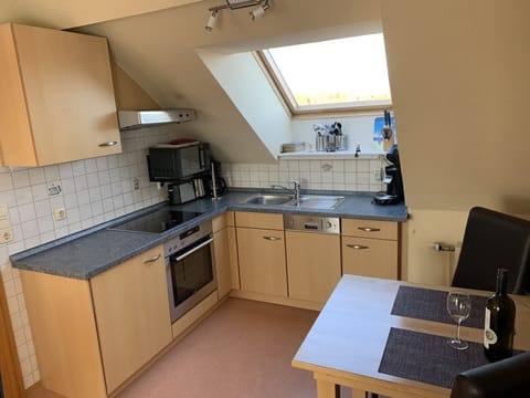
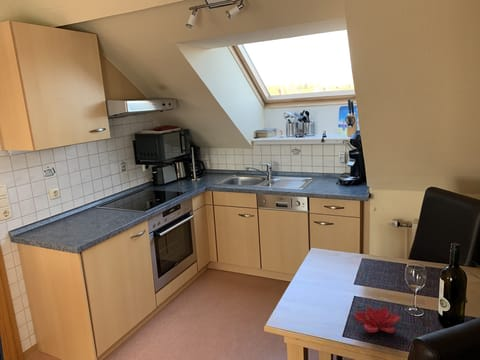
+ flower (377, 321)
